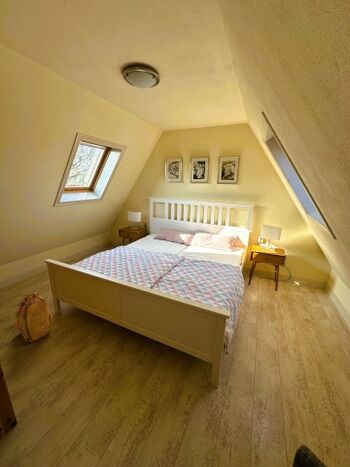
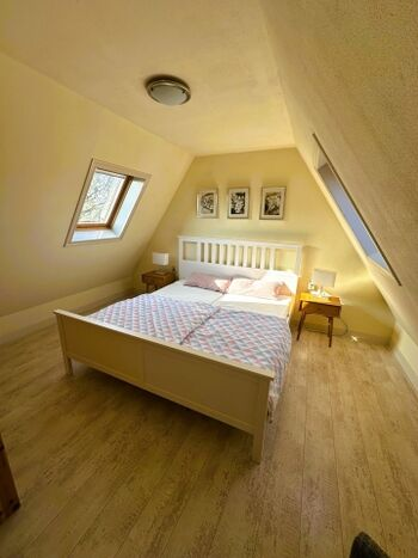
- backpack (33, 313)
